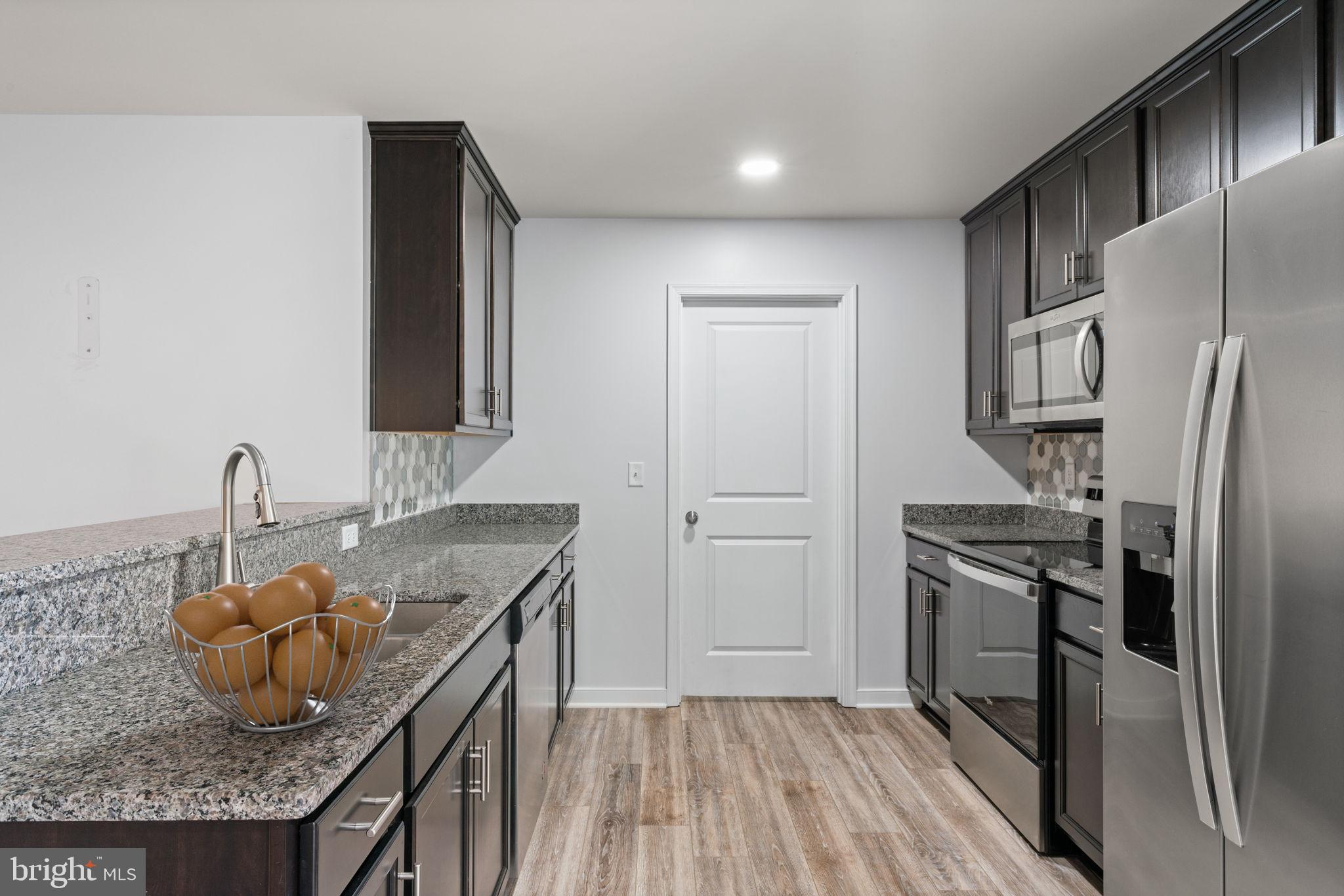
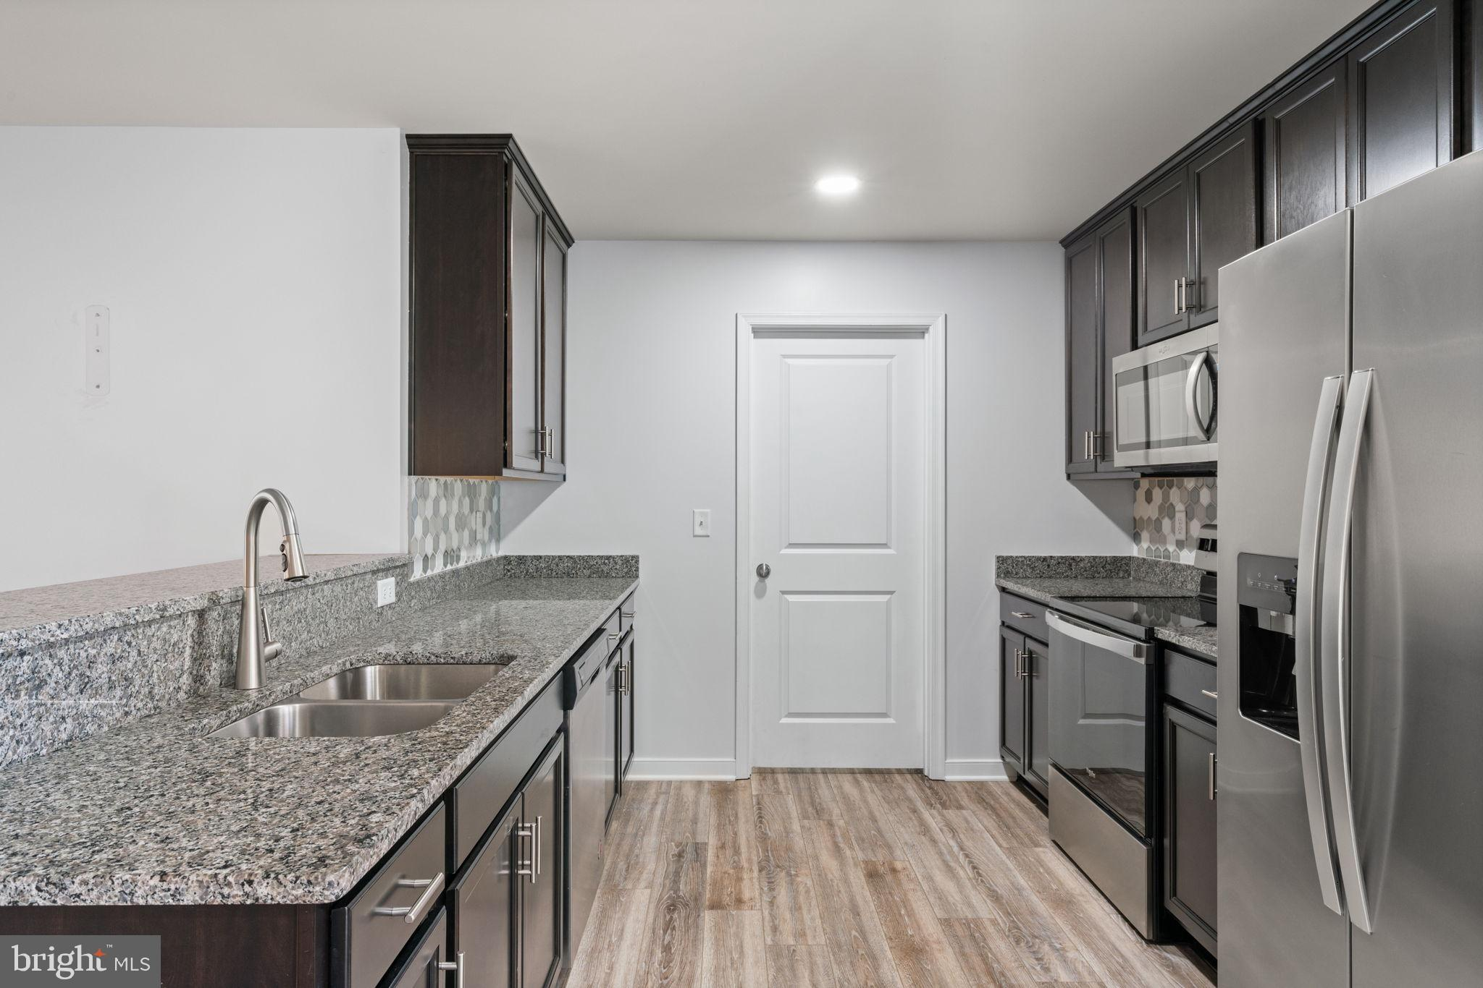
- fruit basket (287, 642)
